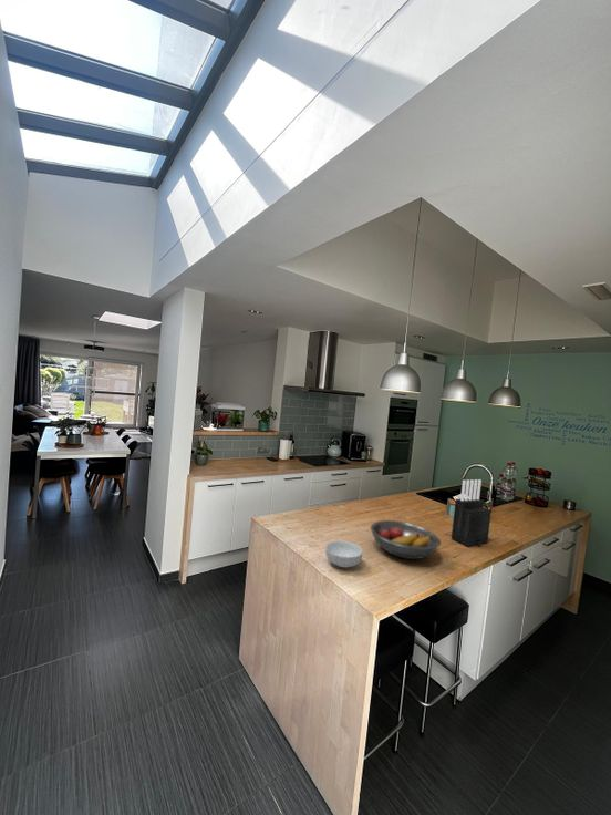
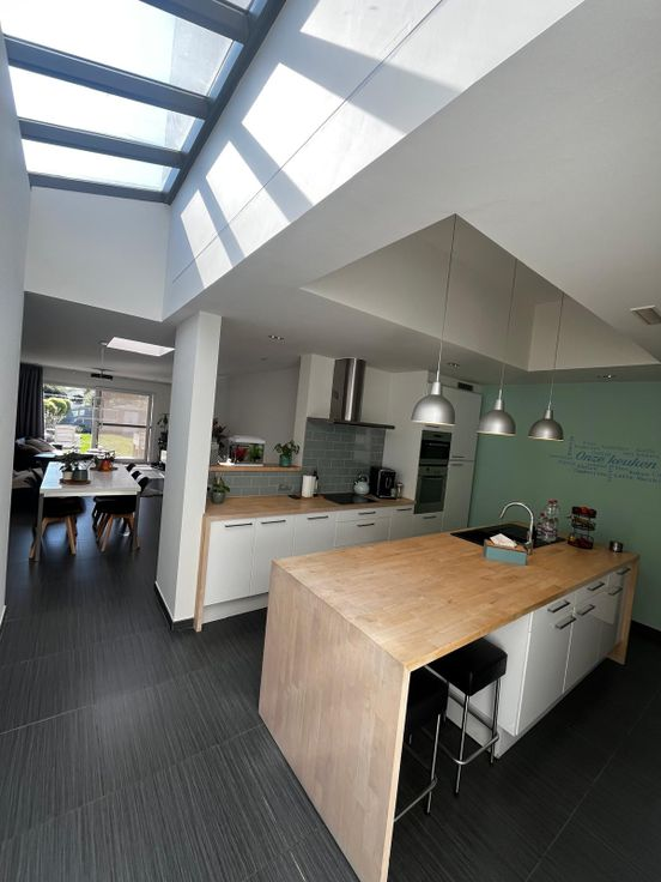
- knife block (474, 512)
- cereal bowl (343, 556)
- fruit bowl (403, 539)
